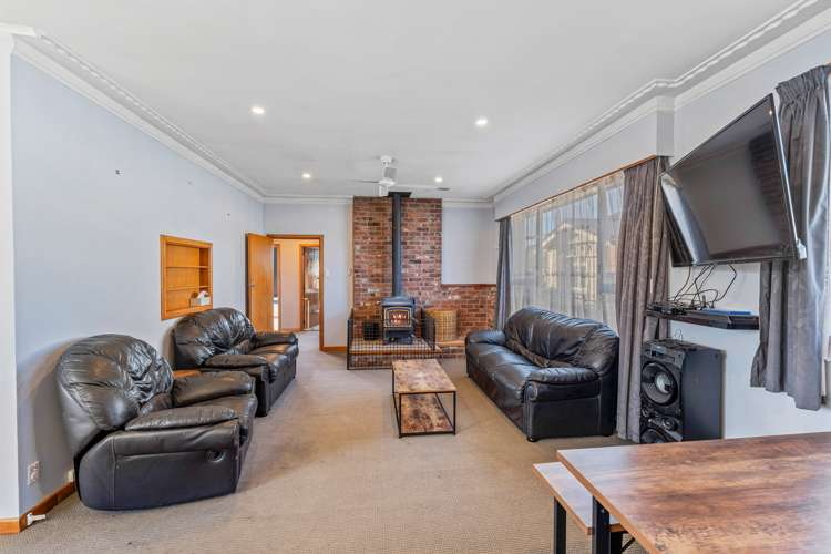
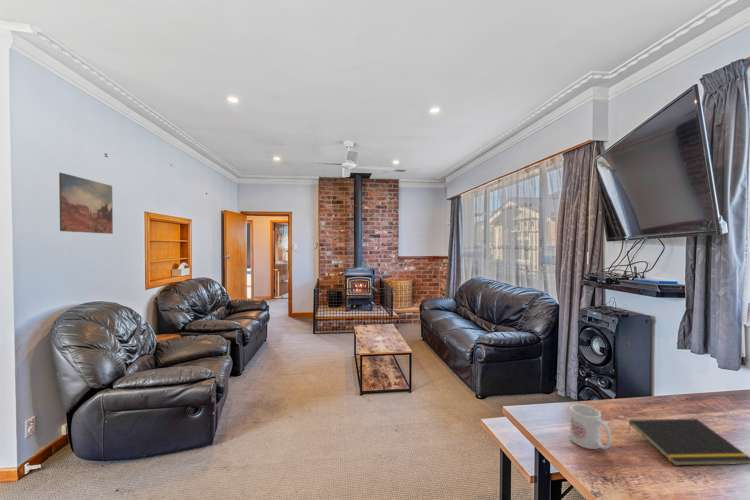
+ mug (590, 428)
+ notepad (686, 440)
+ wall art (88, 206)
